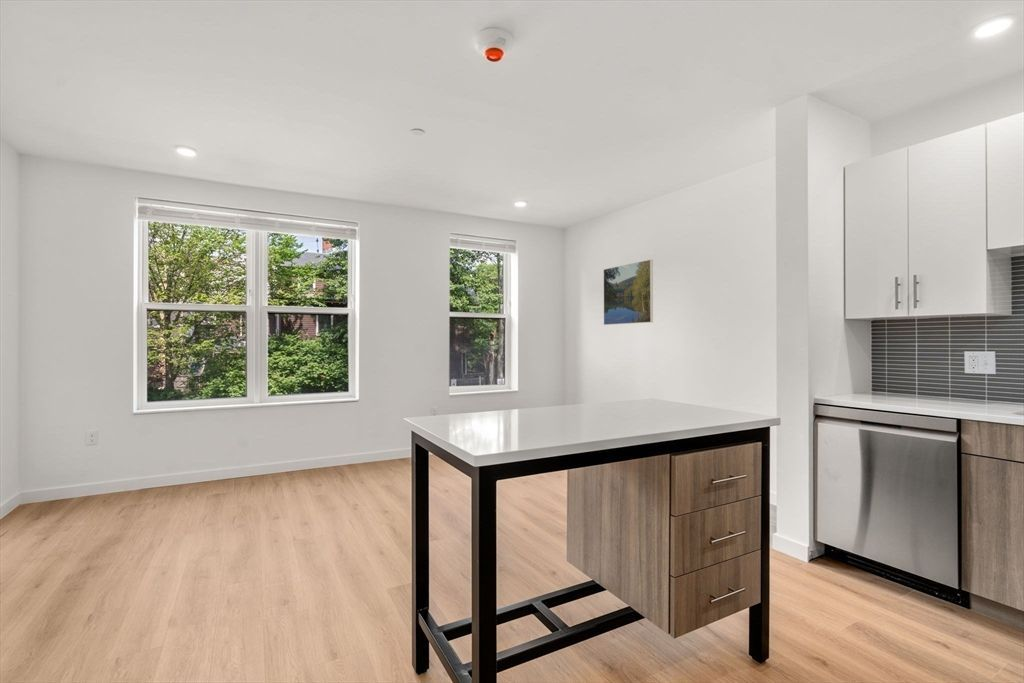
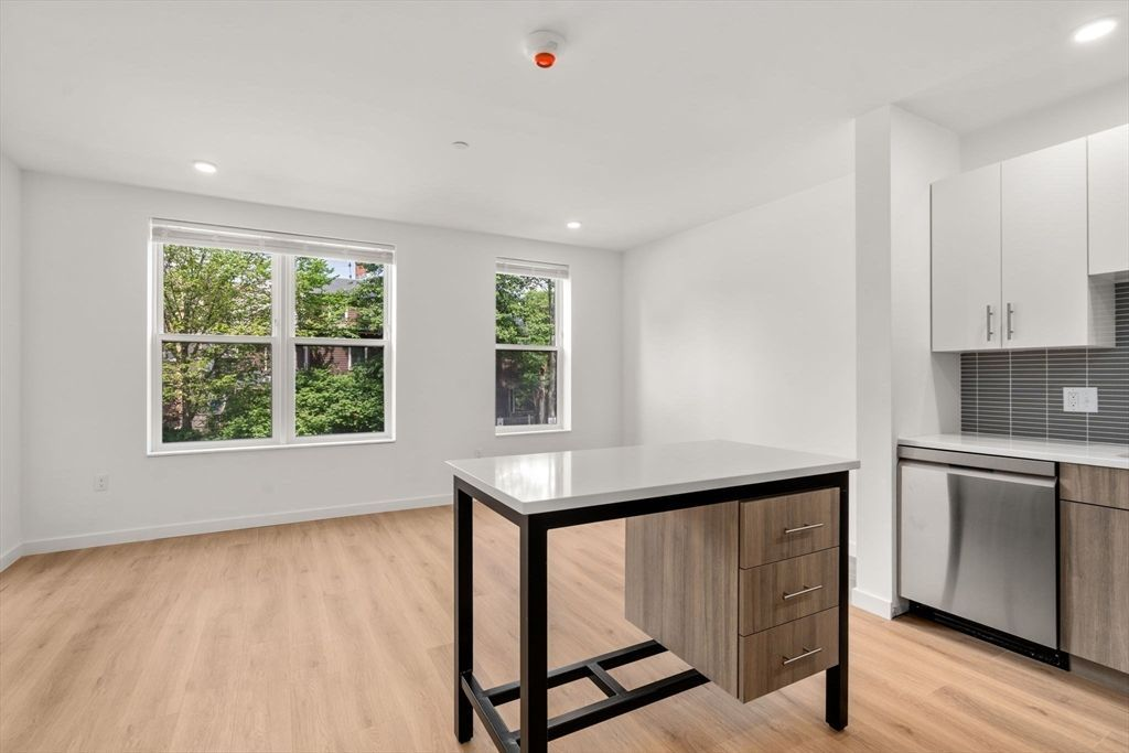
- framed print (626, 294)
